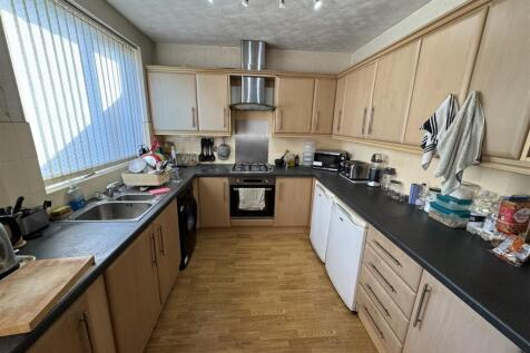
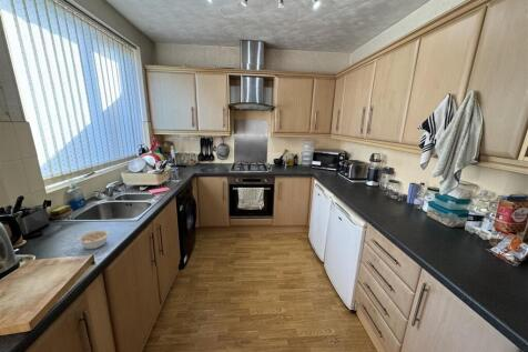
+ legume (94, 239)
